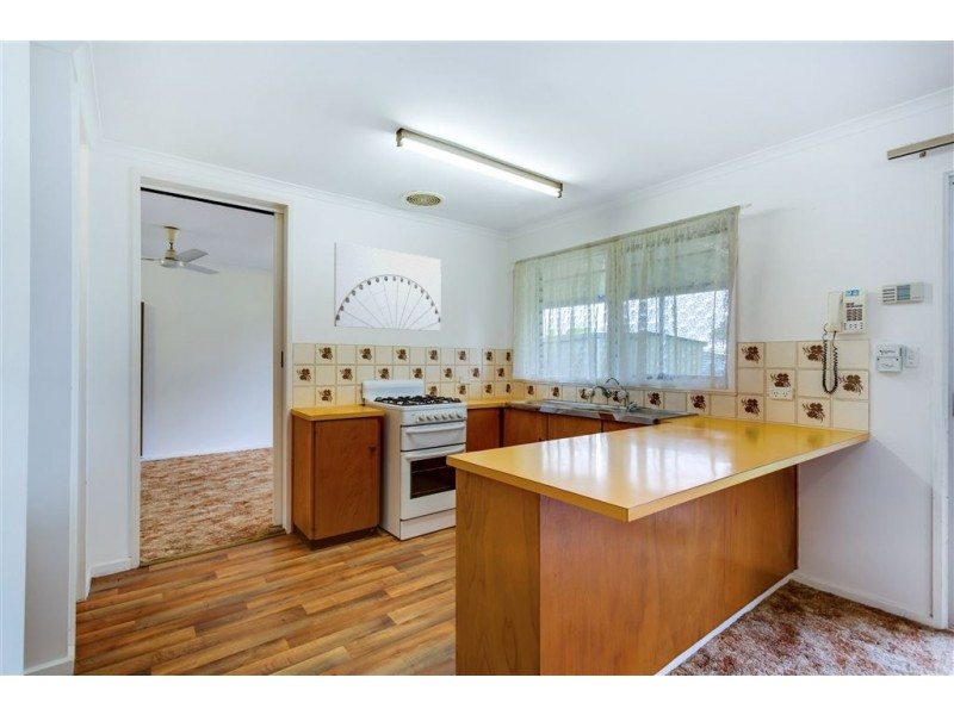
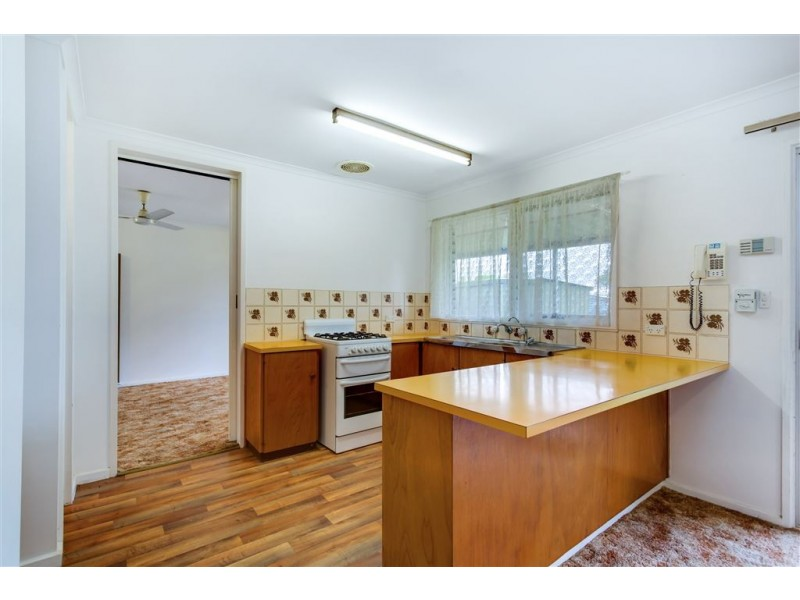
- wall art (391, 290)
